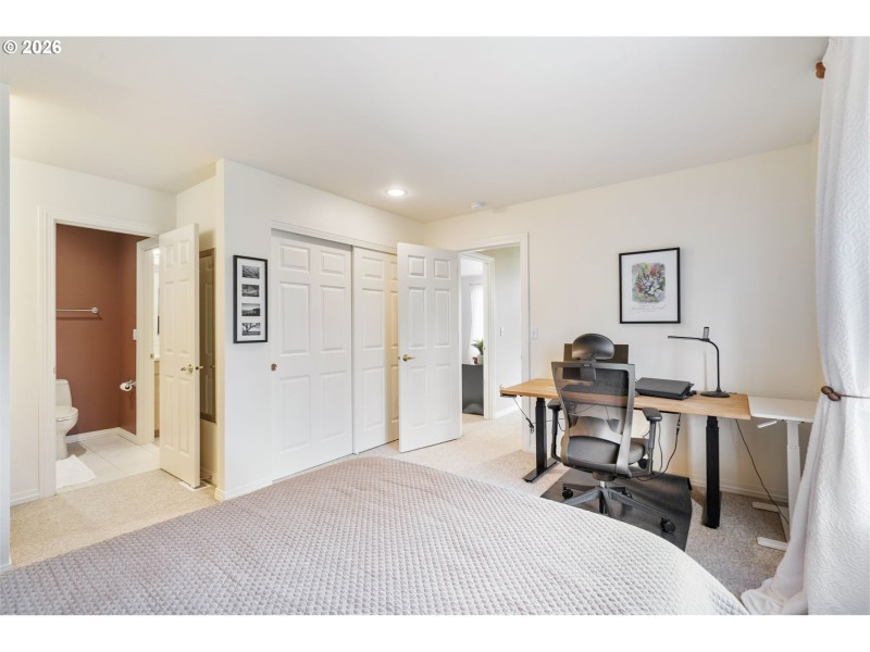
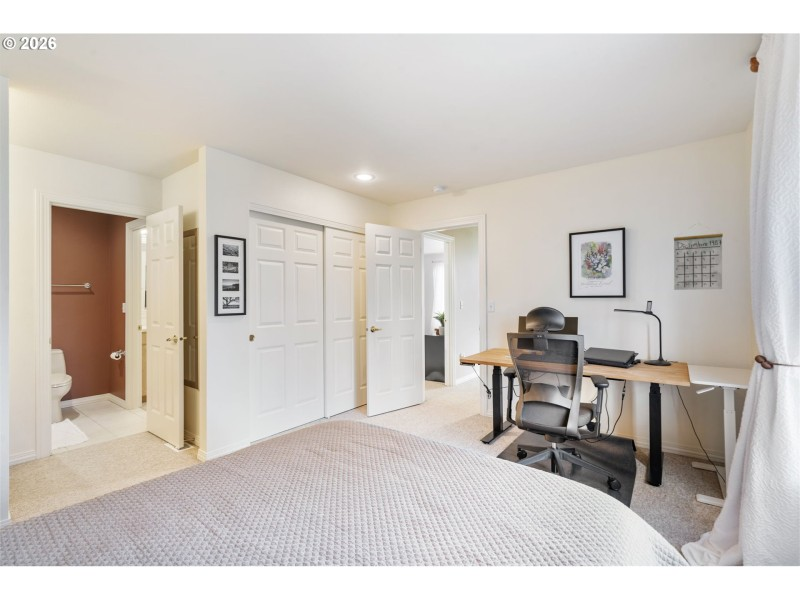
+ calendar (697, 256)
